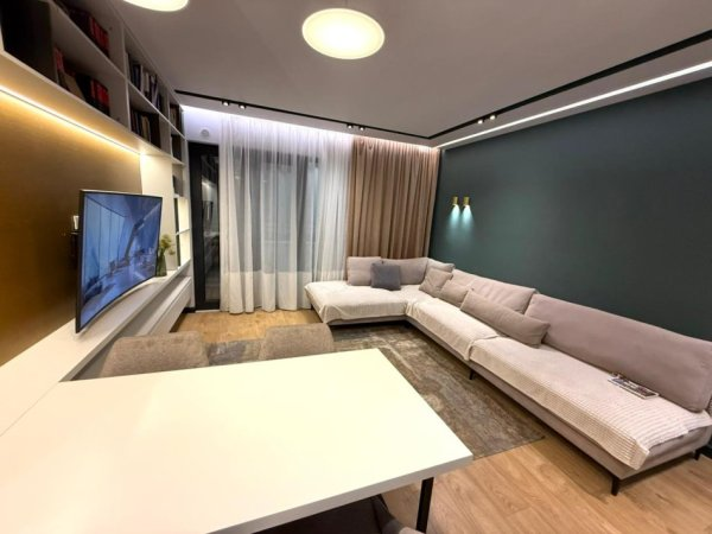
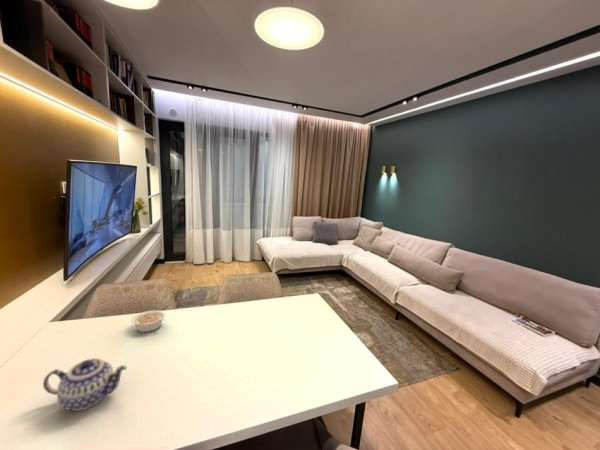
+ legume (150, 320)
+ teapot (87, 379)
